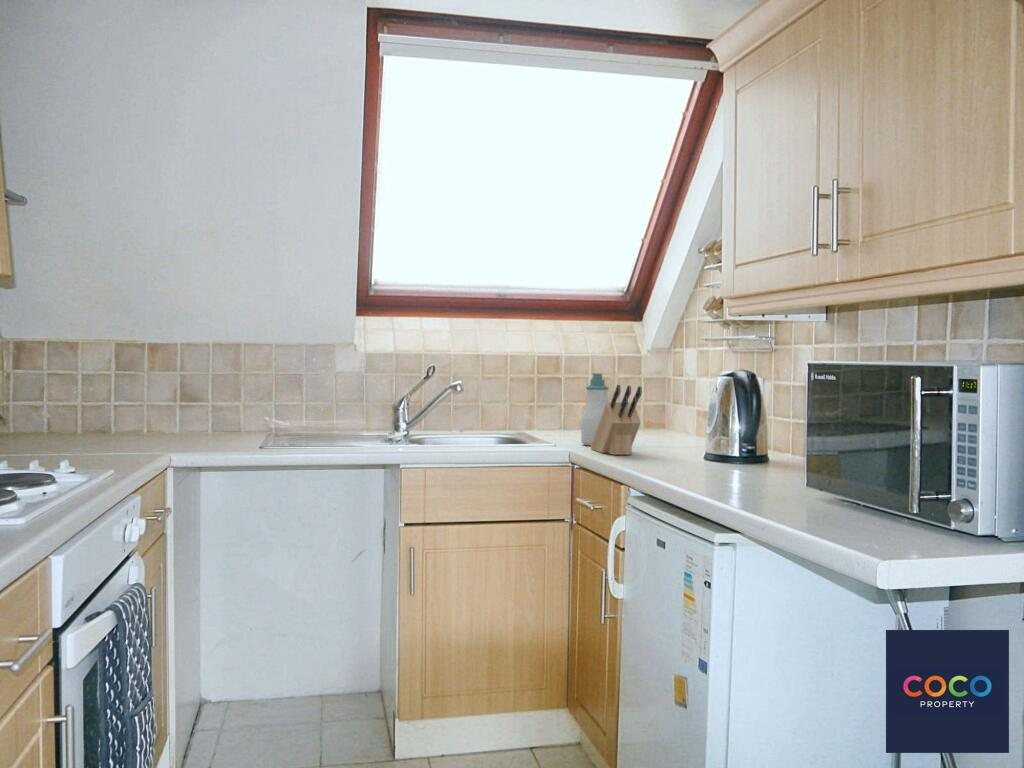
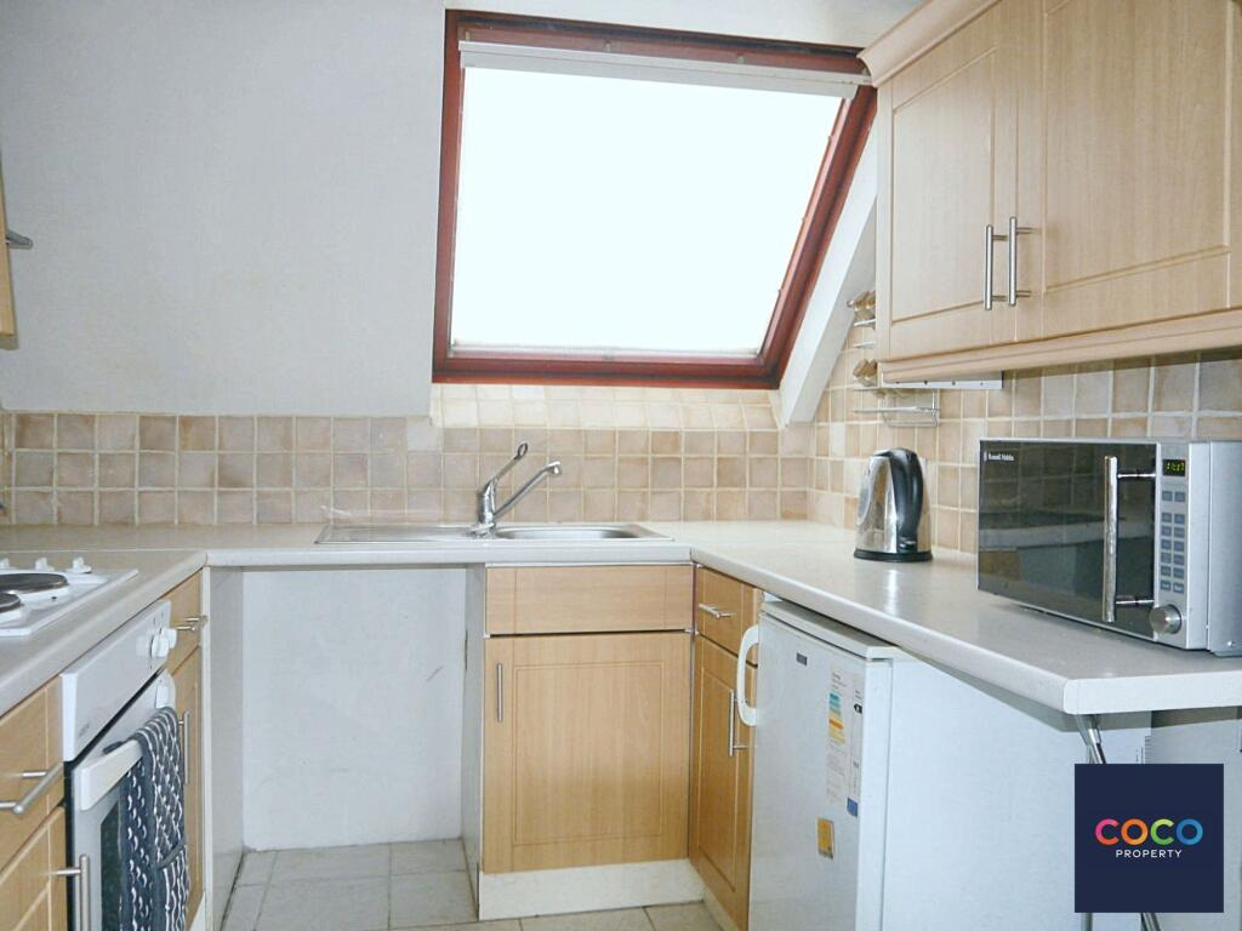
- soap bottle (596, 409)
- knife block (616, 418)
